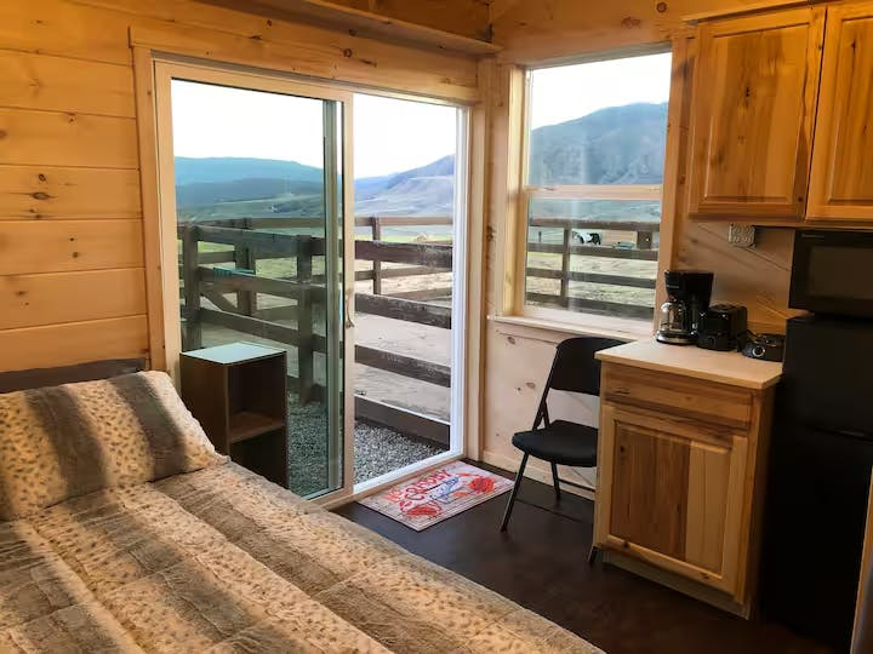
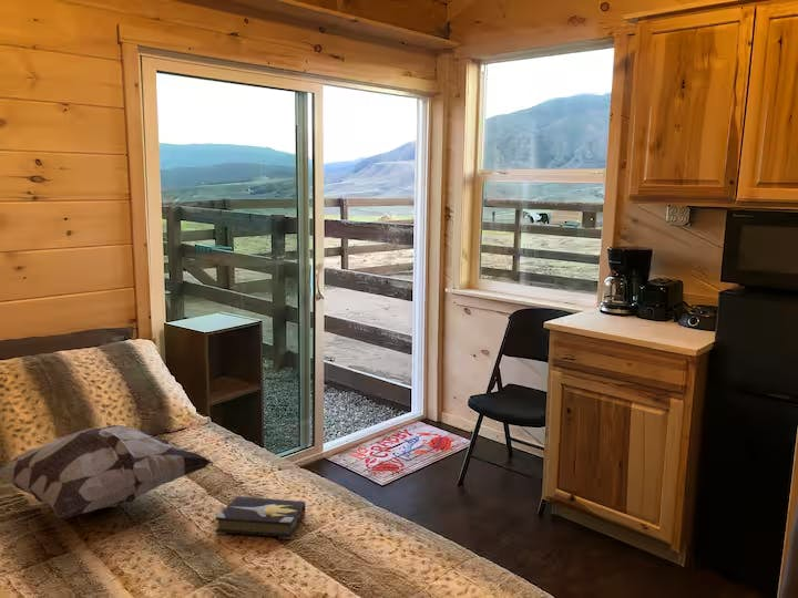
+ hardback book (262, 515)
+ decorative pillow (94, 466)
